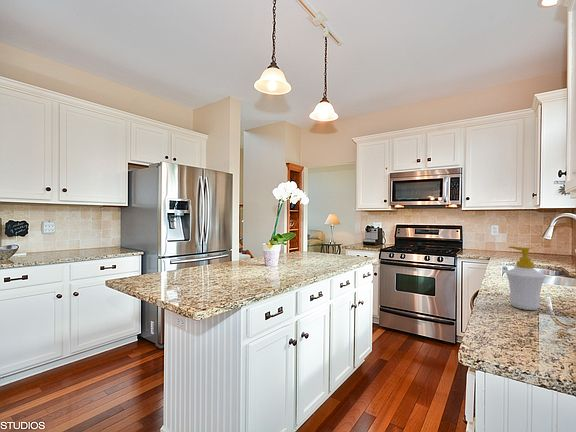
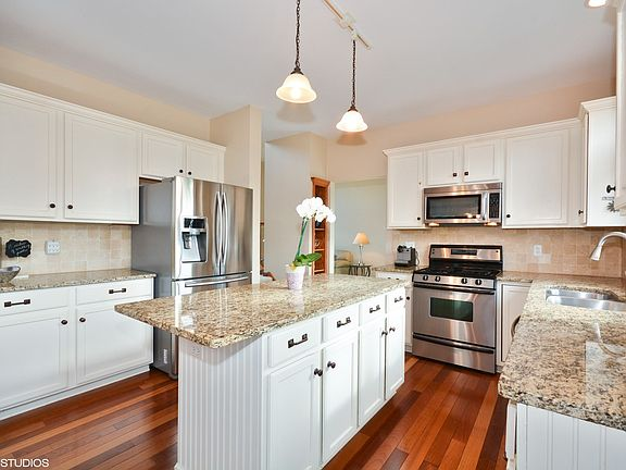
- soap bottle (524, 277)
